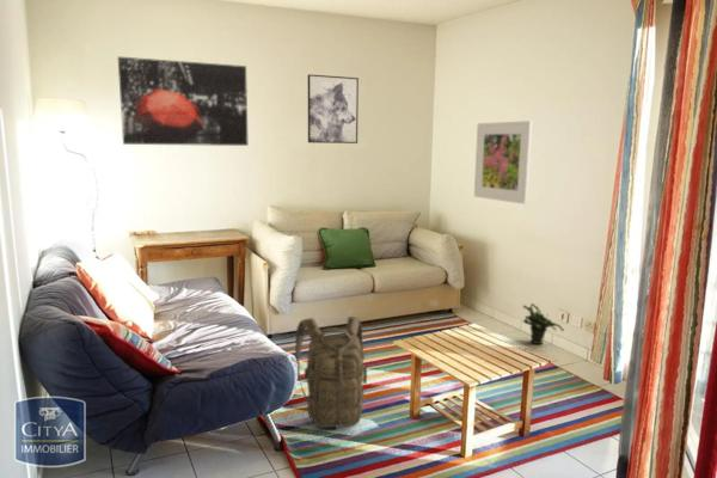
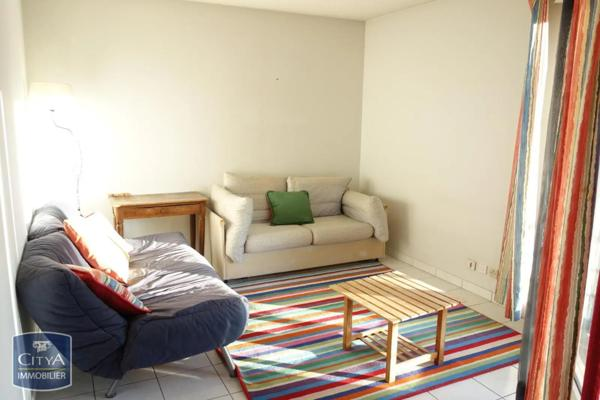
- wall art (186, 103)
- wall art (332, 110)
- potted plant (539, 324)
- backpack (332, 368)
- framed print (501, 161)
